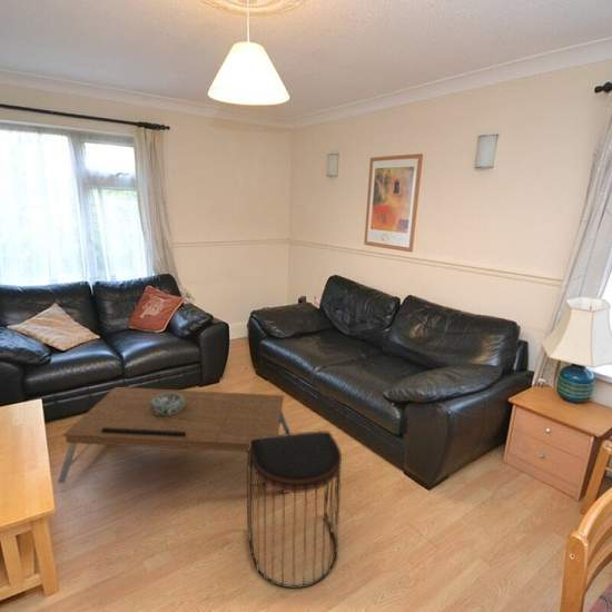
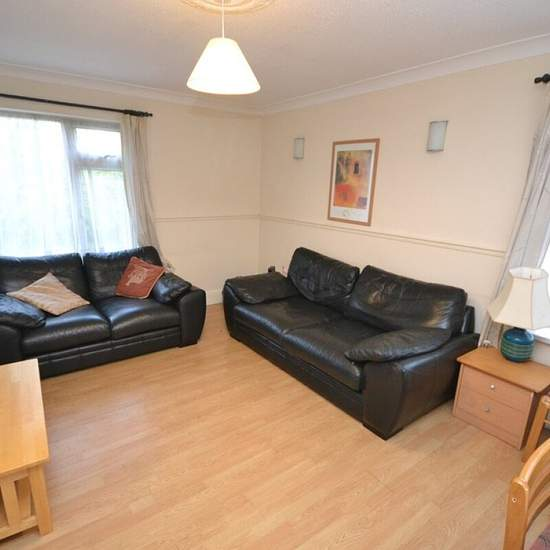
- stool (294, 502)
- decorative bowl (167, 401)
- coffee table (186, 435)
